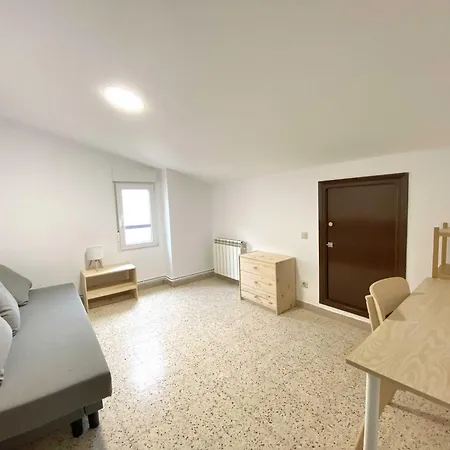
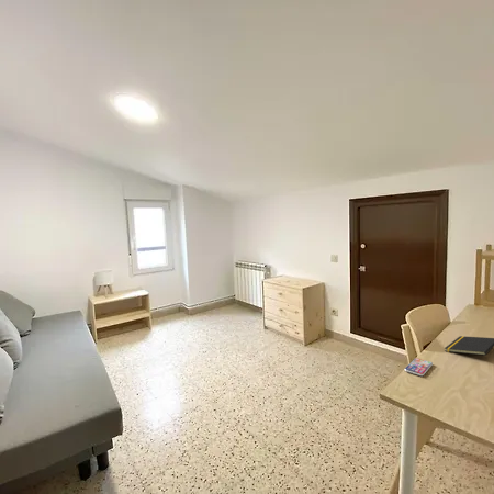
+ notepad (471, 345)
+ smartphone (418, 367)
